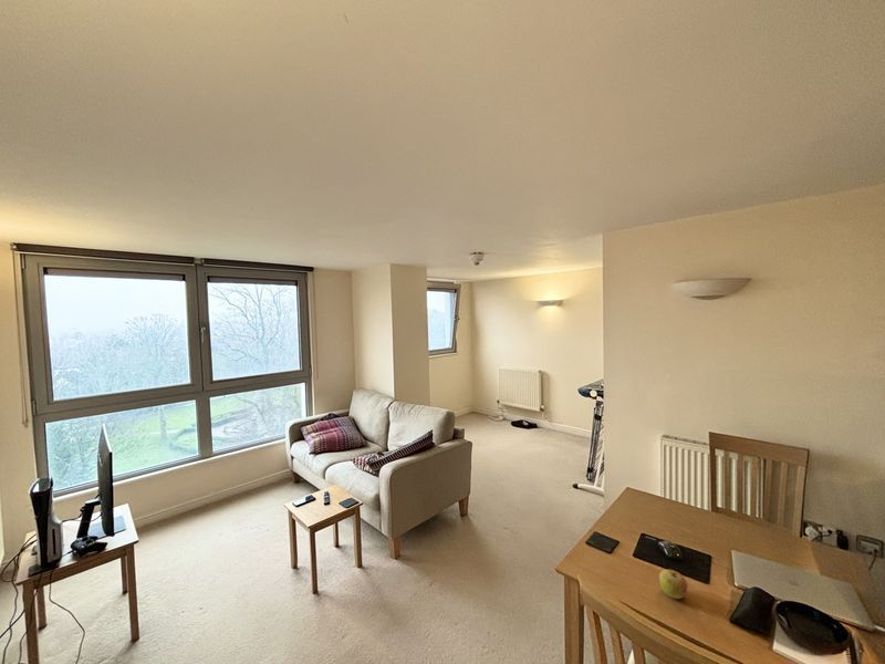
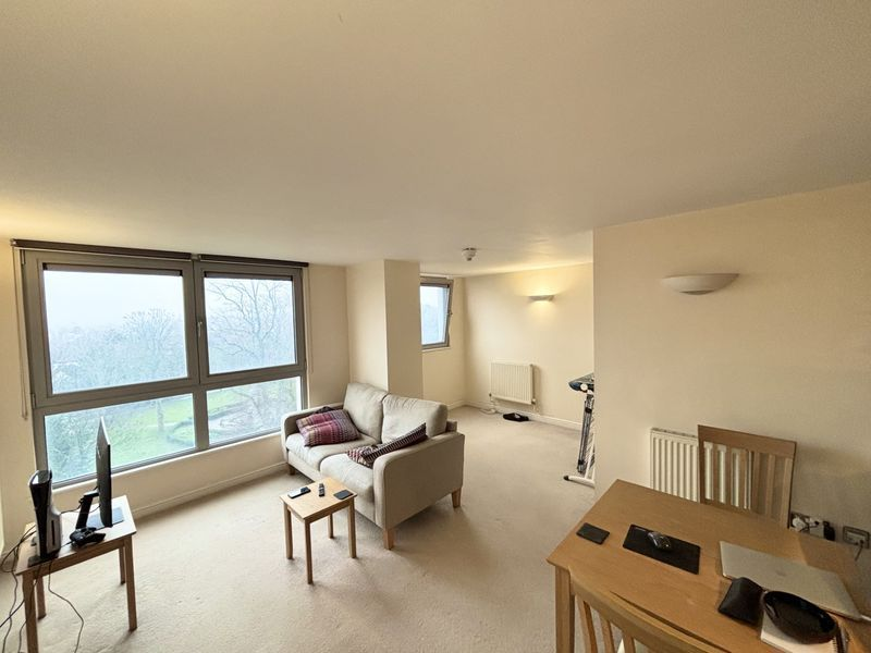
- apple (673, 582)
